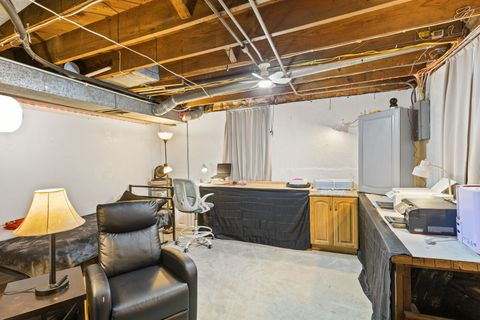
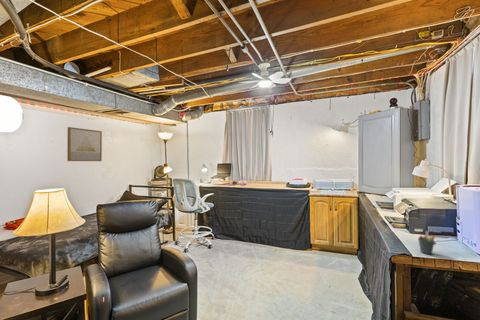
+ wall art (85, 145)
+ pen holder (426, 242)
